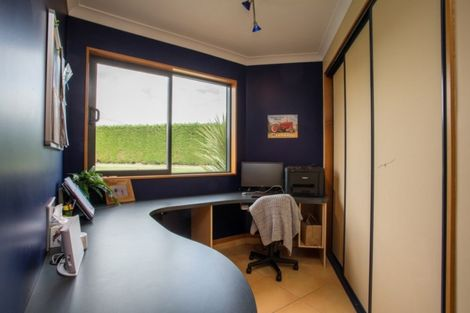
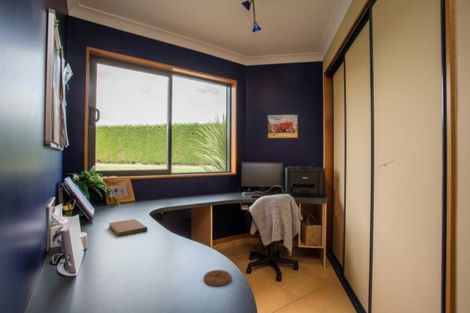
+ notebook (127, 226)
+ coaster (217, 277)
